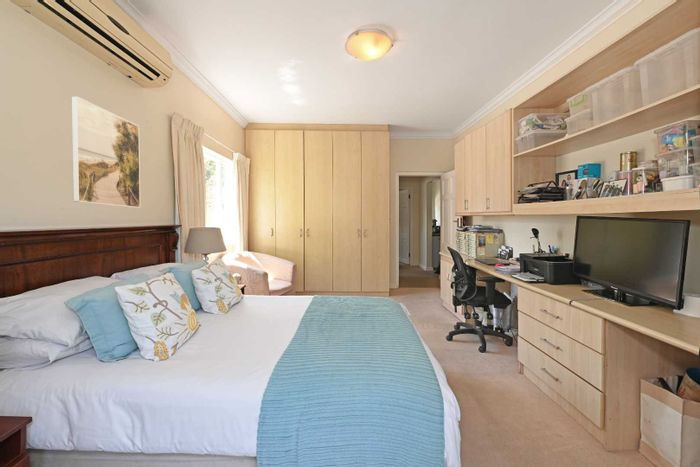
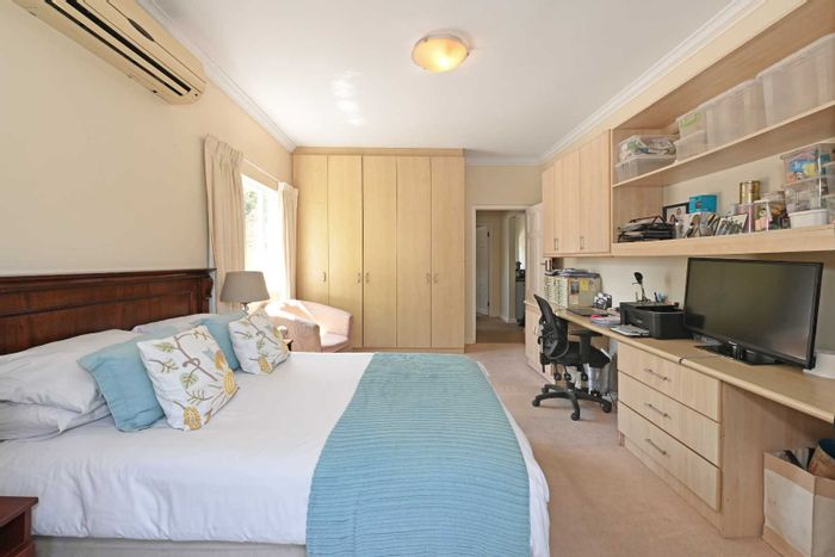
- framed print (110, 159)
